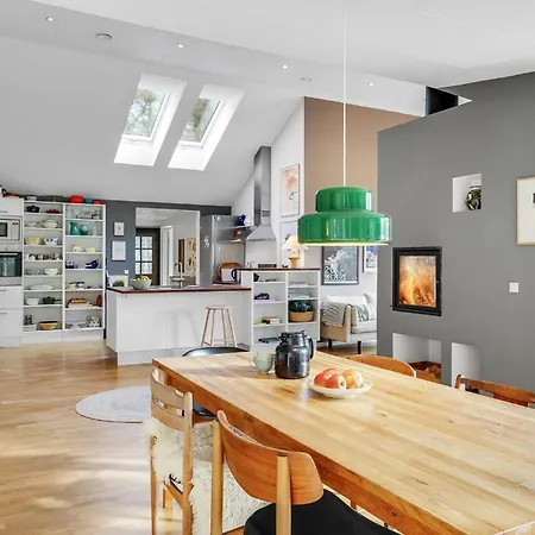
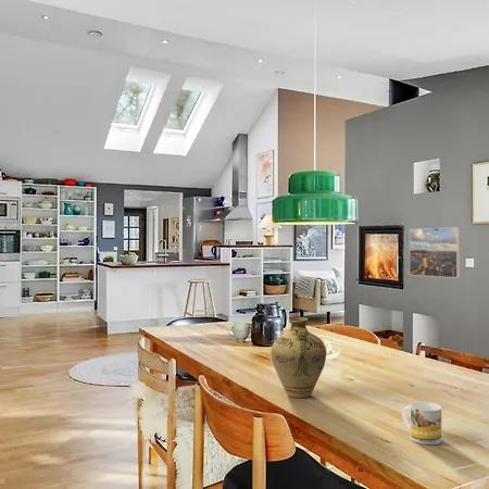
+ jug (298, 356)
+ mug (421, 421)
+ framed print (432, 252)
